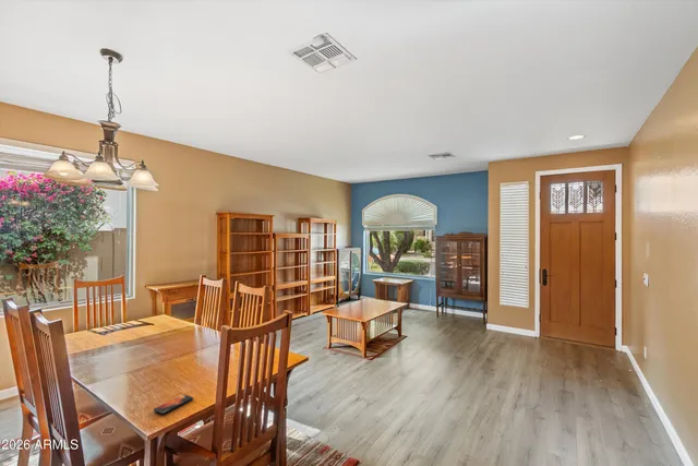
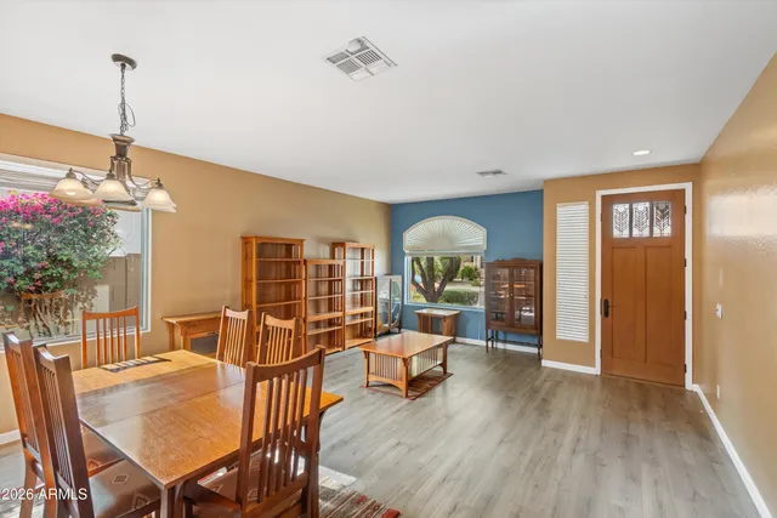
- smartphone (173, 404)
